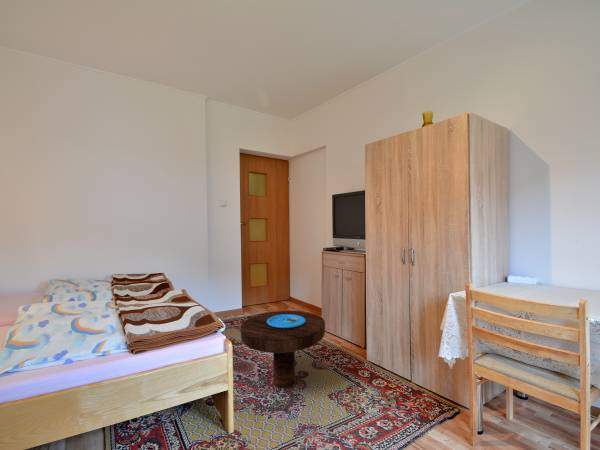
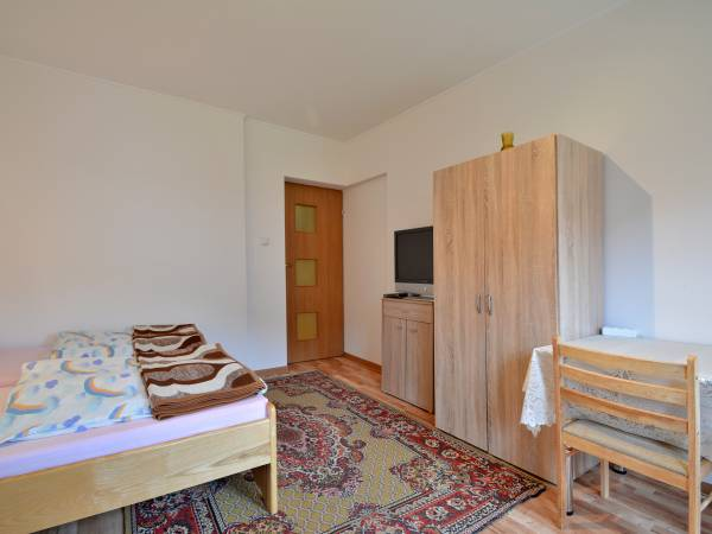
- side table (284, 351)
